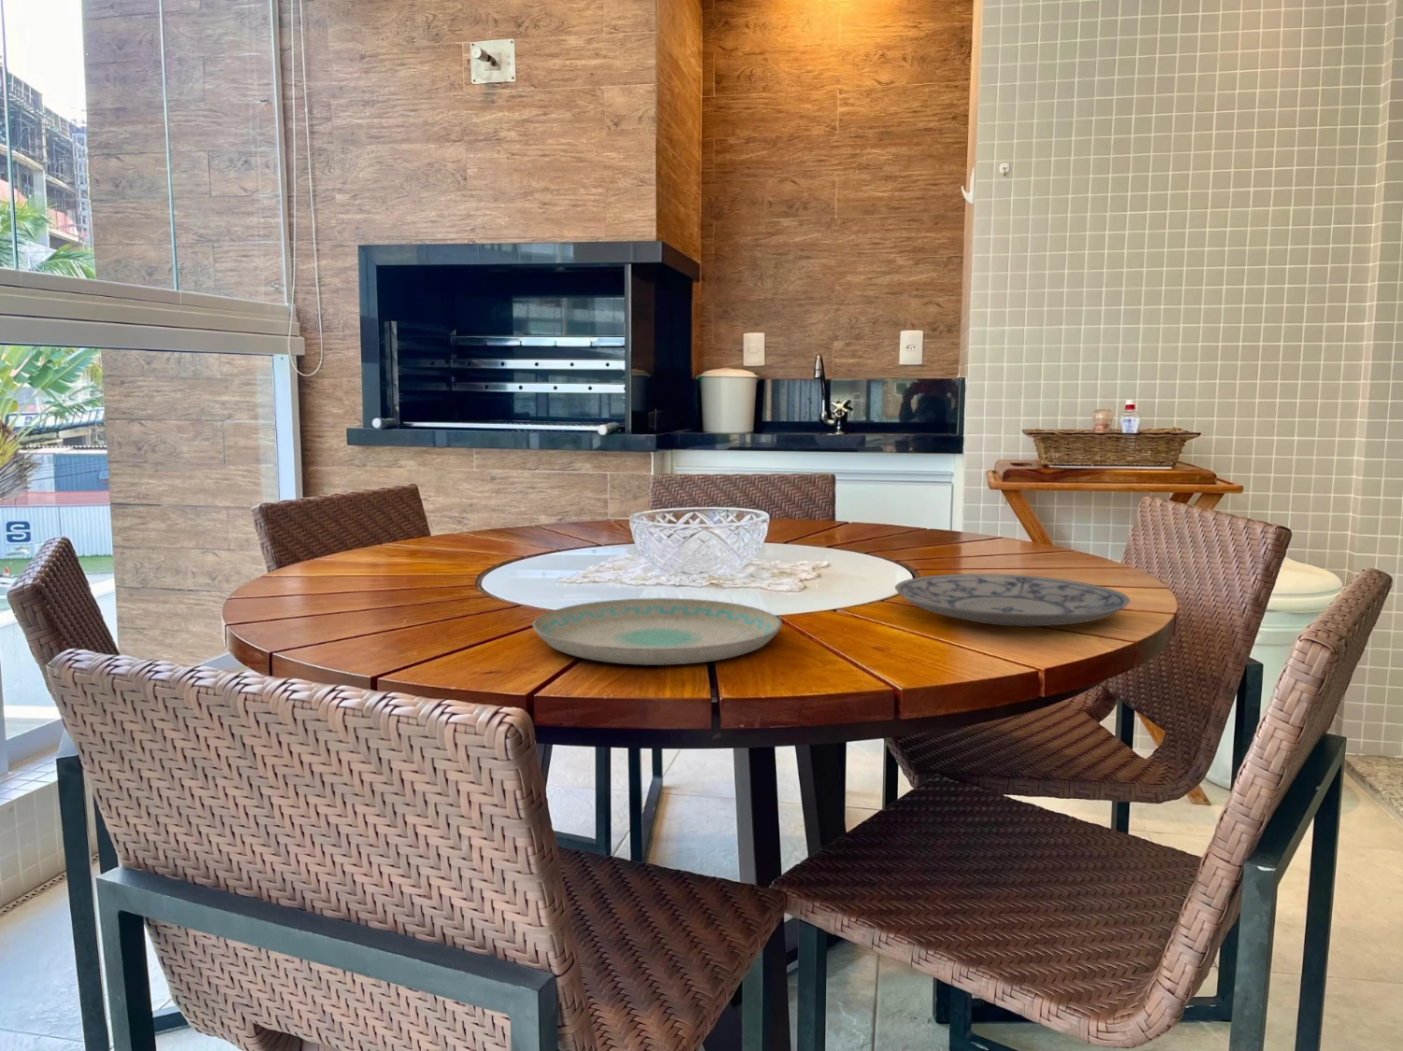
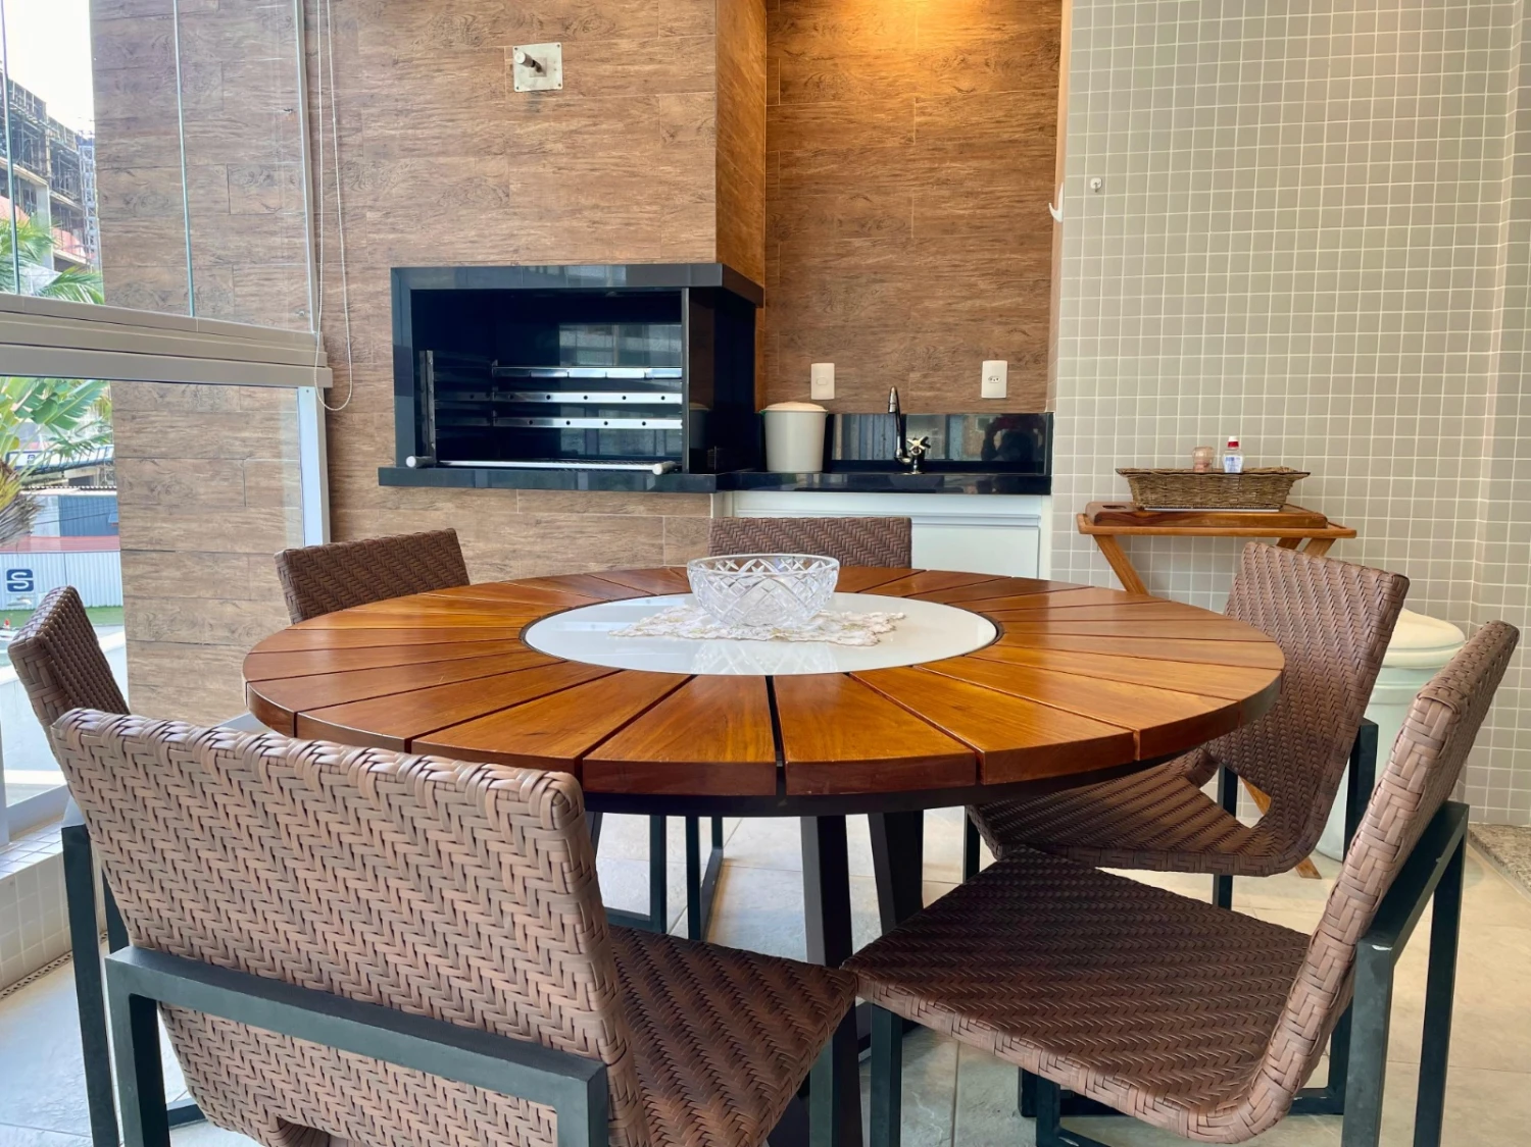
- plate (657, 629)
- plate (1009, 603)
